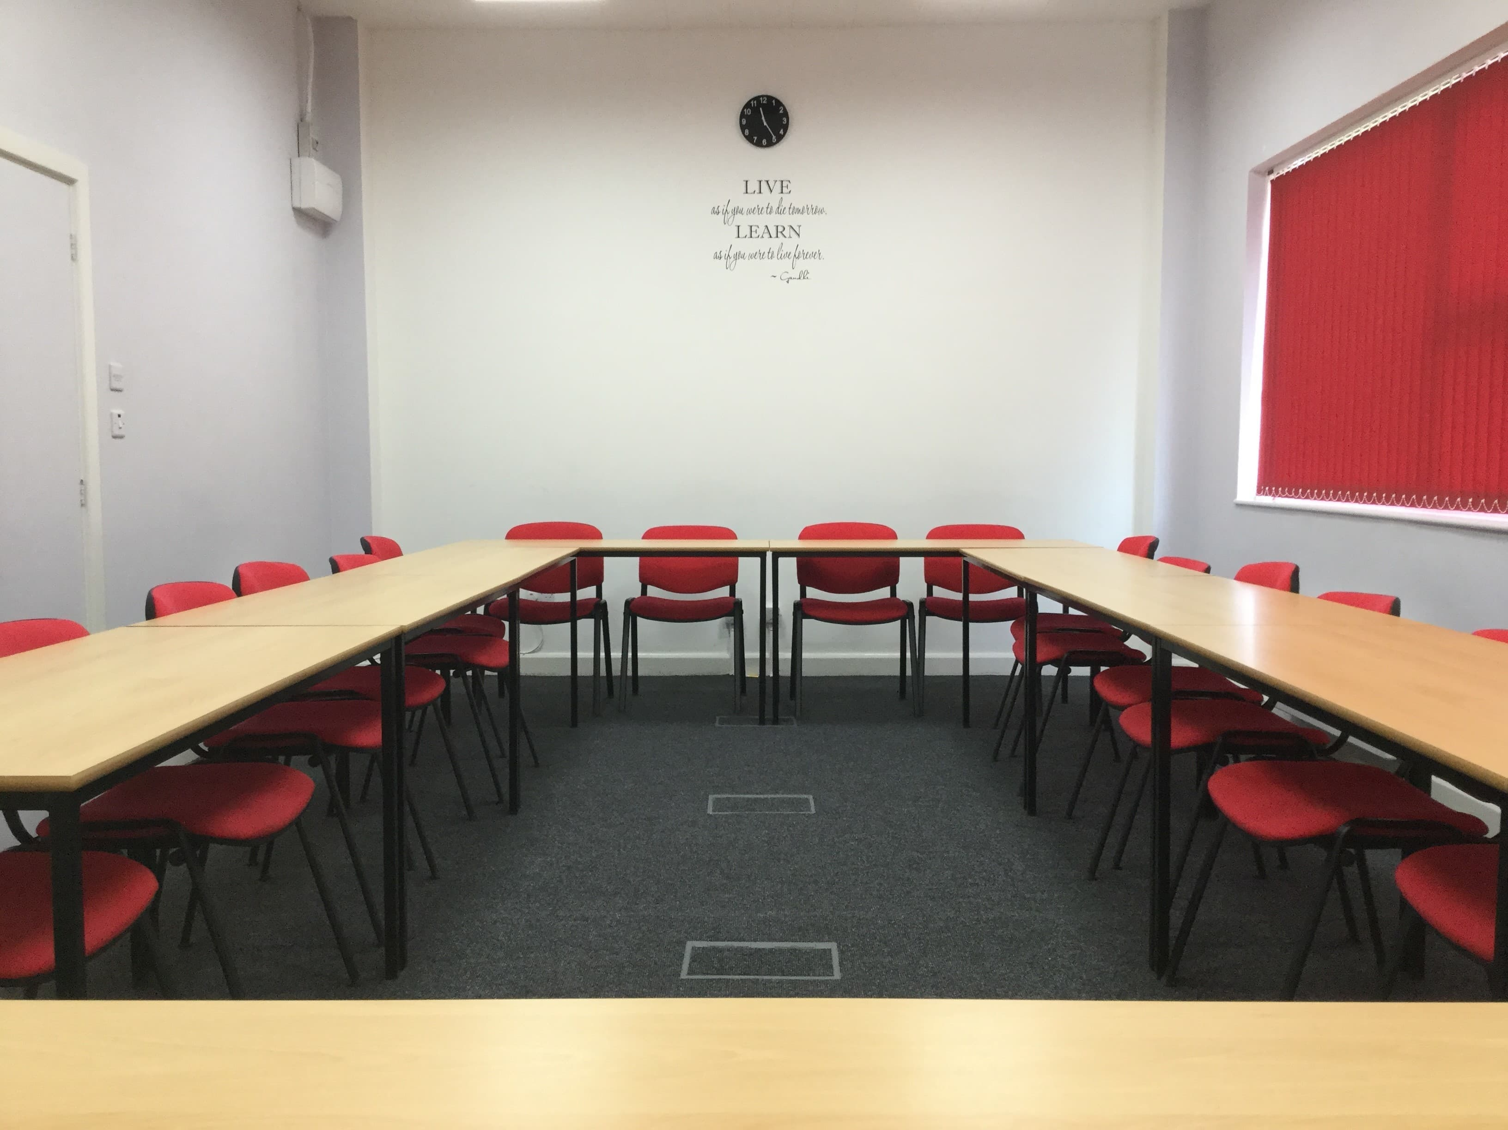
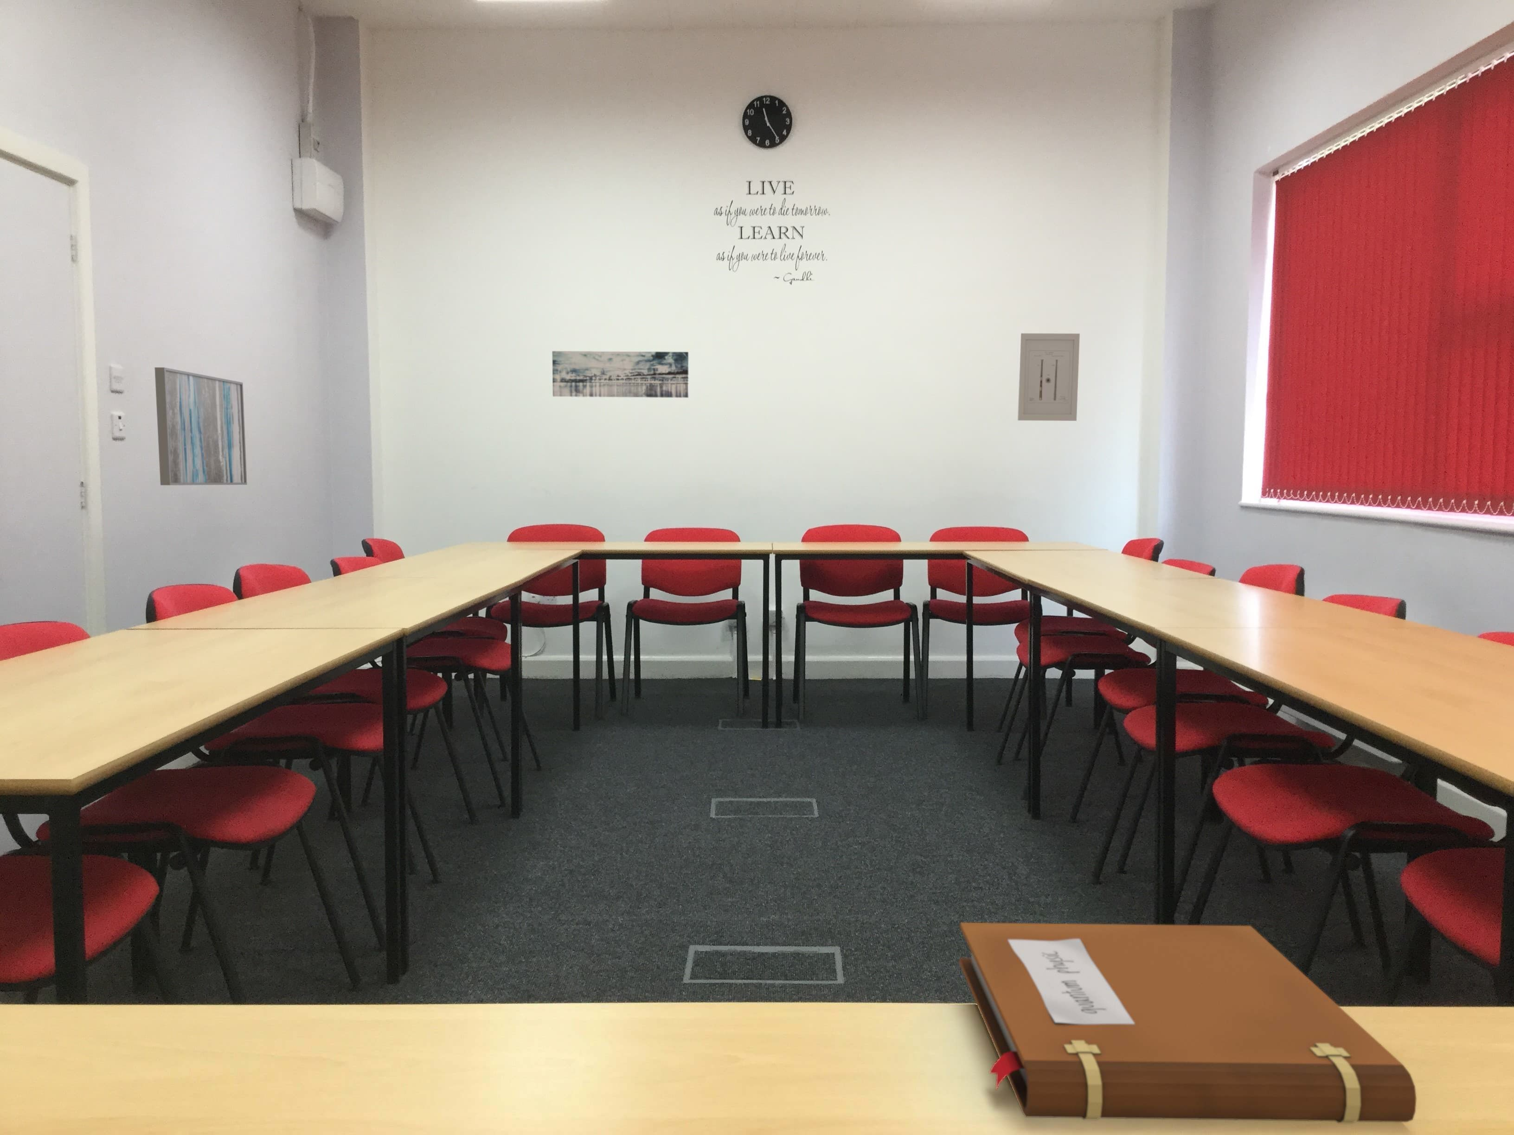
+ wall art (621, 374)
+ notebook (1146, 1011)
+ wall art (1048, 377)
+ wall art (204, 430)
